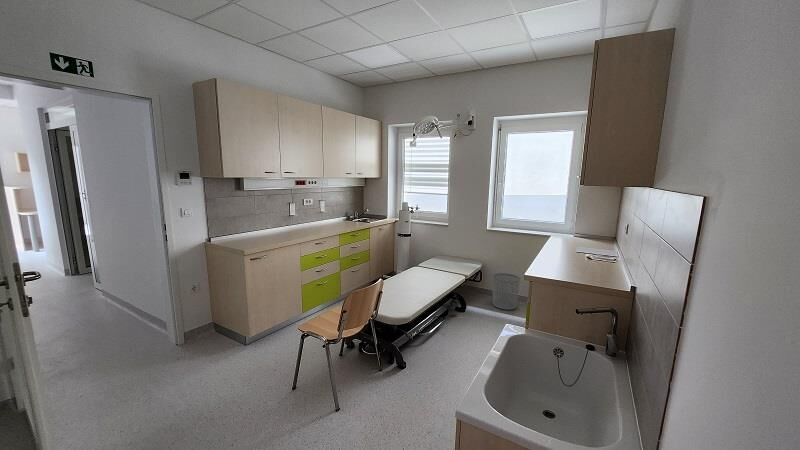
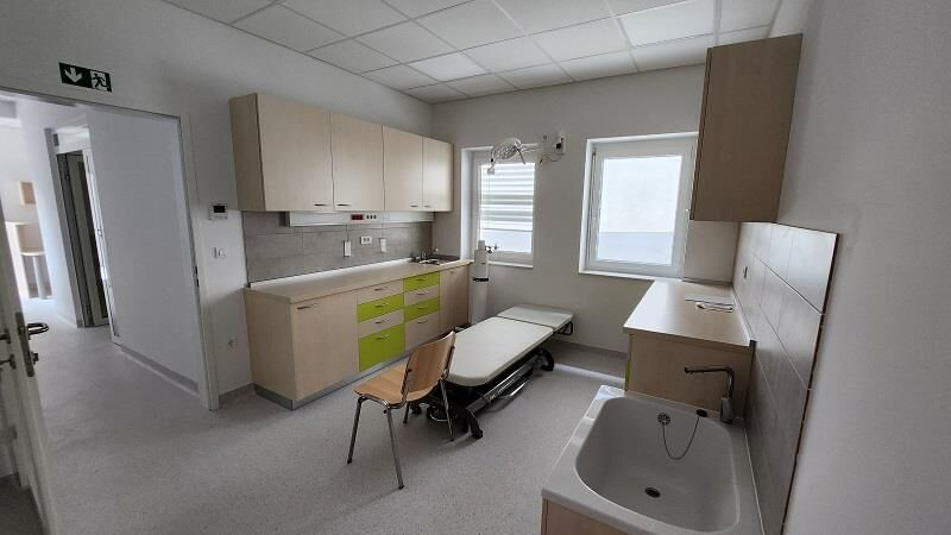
- waste bin (505, 291)
